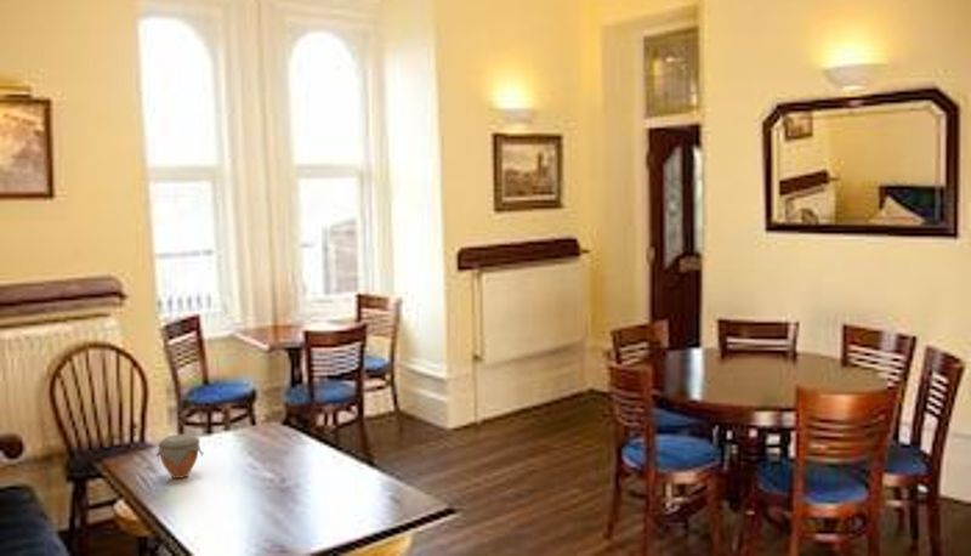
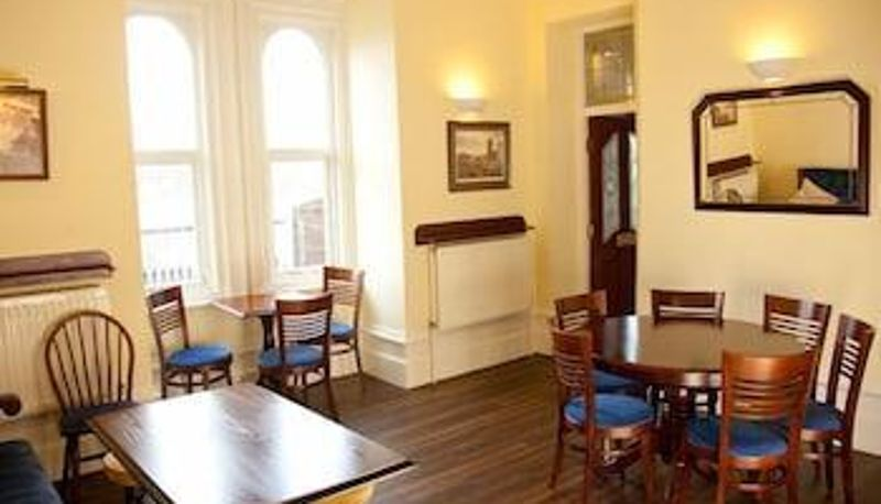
- jar (178, 455)
